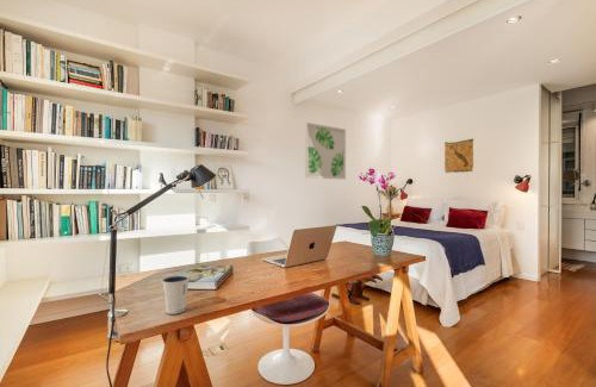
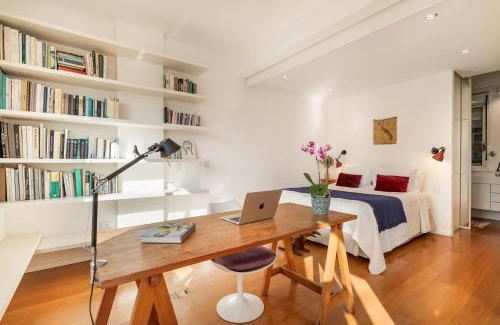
- dixie cup (175, 294)
- wall art (325, 152)
